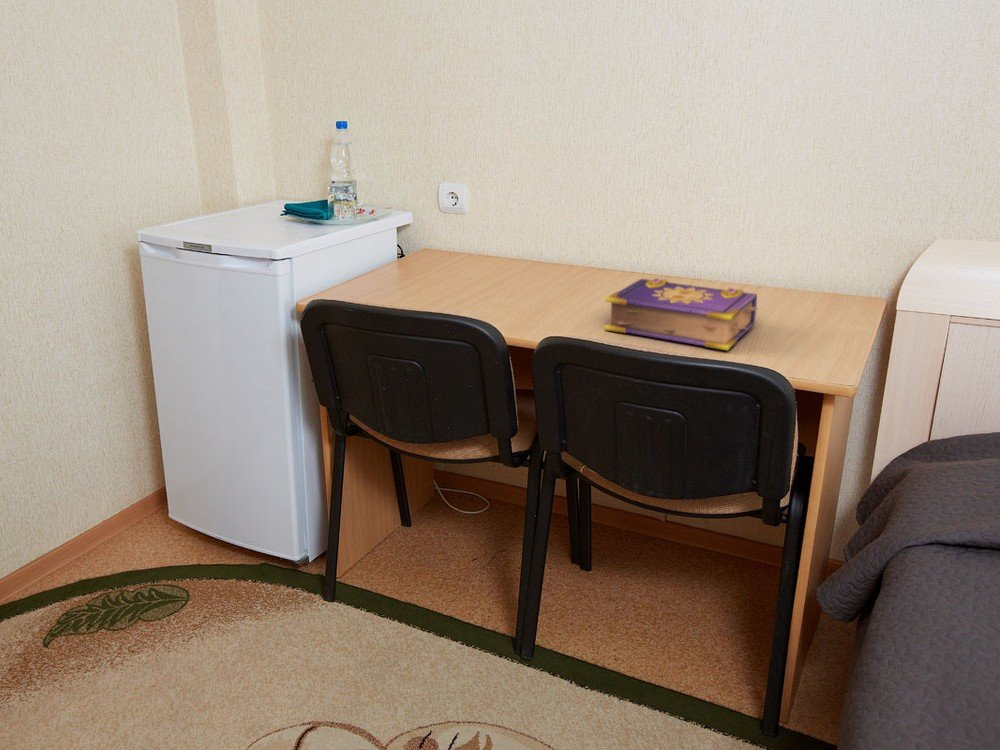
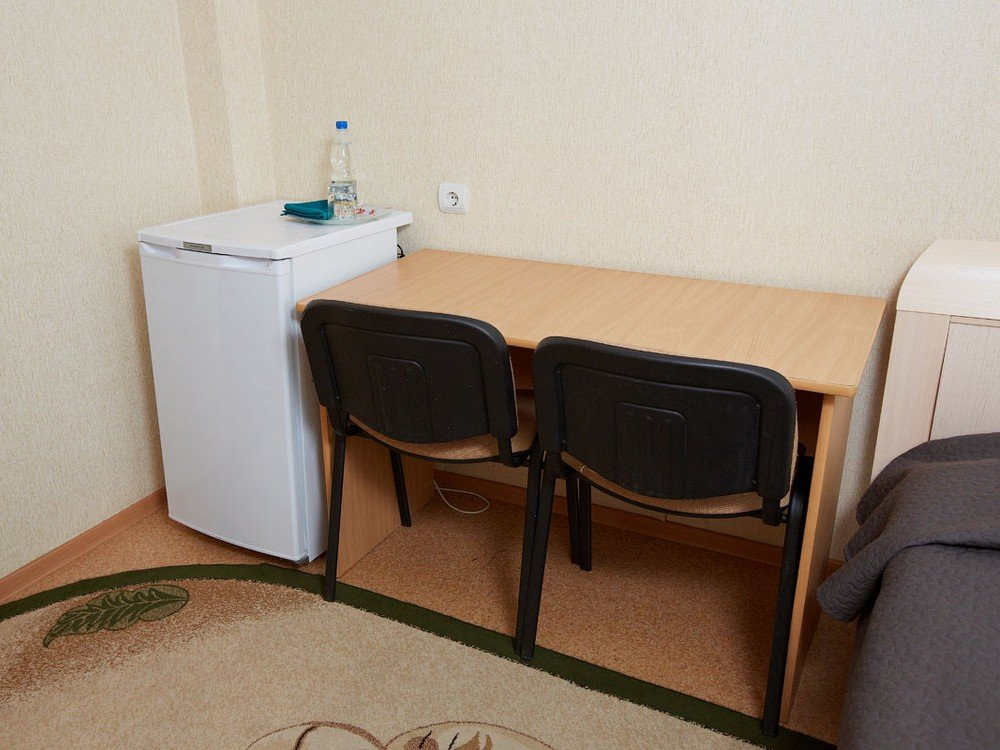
- book (681, 309)
